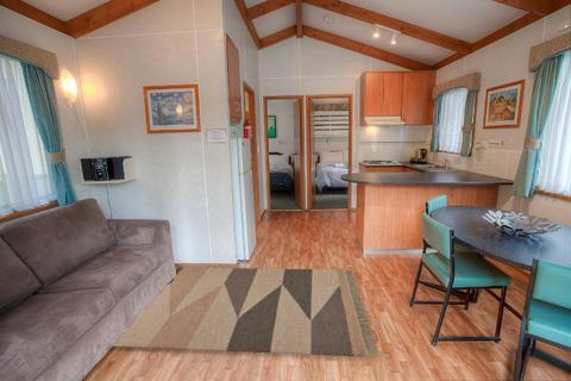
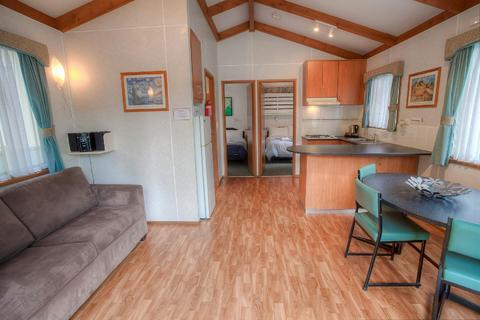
- rug (246, 299)
